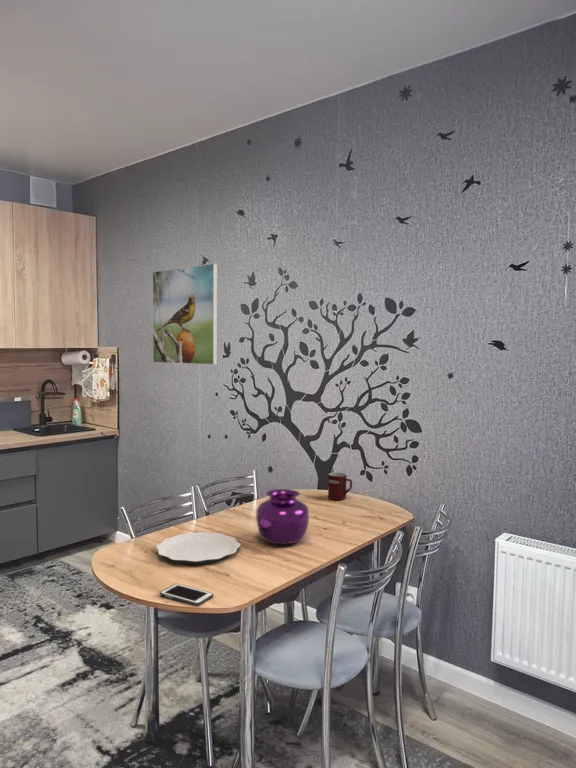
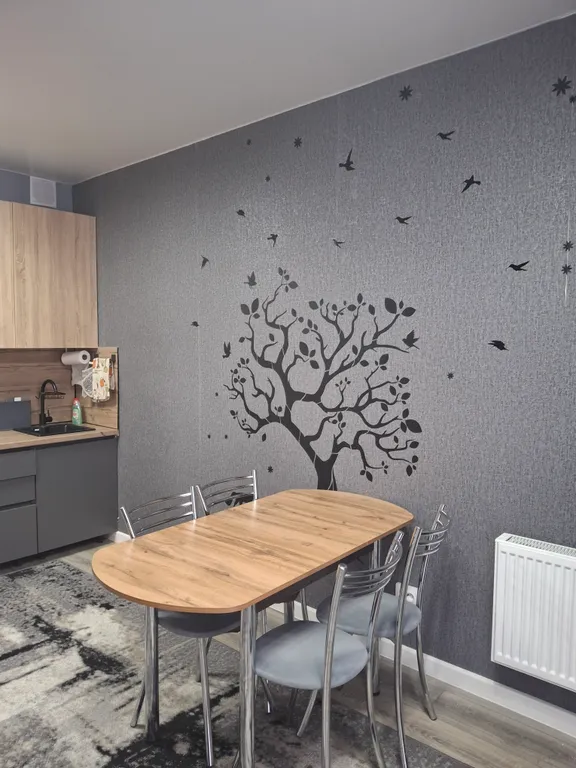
- vase (282, 517)
- mug (340, 486)
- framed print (183, 315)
- cell phone (186, 594)
- plate (198, 548)
